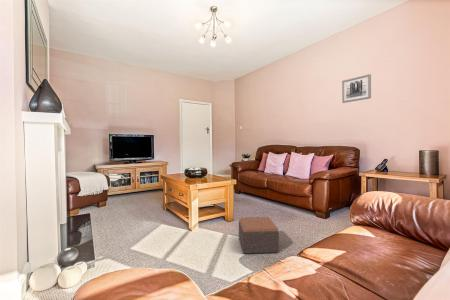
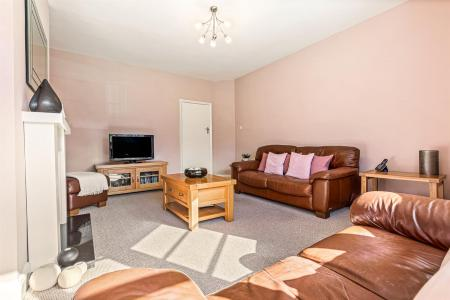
- footstool (257, 233)
- wall art (356, 89)
